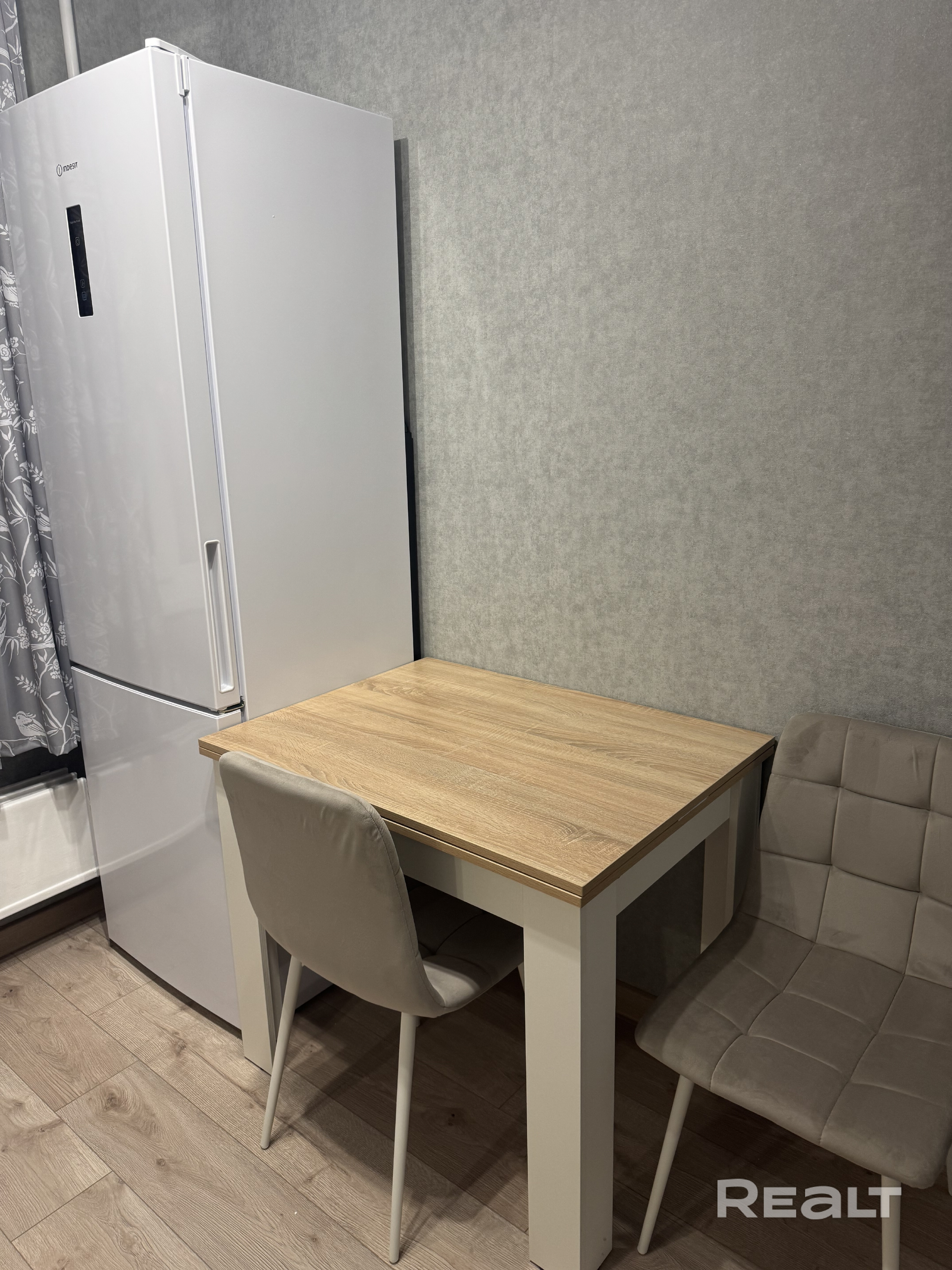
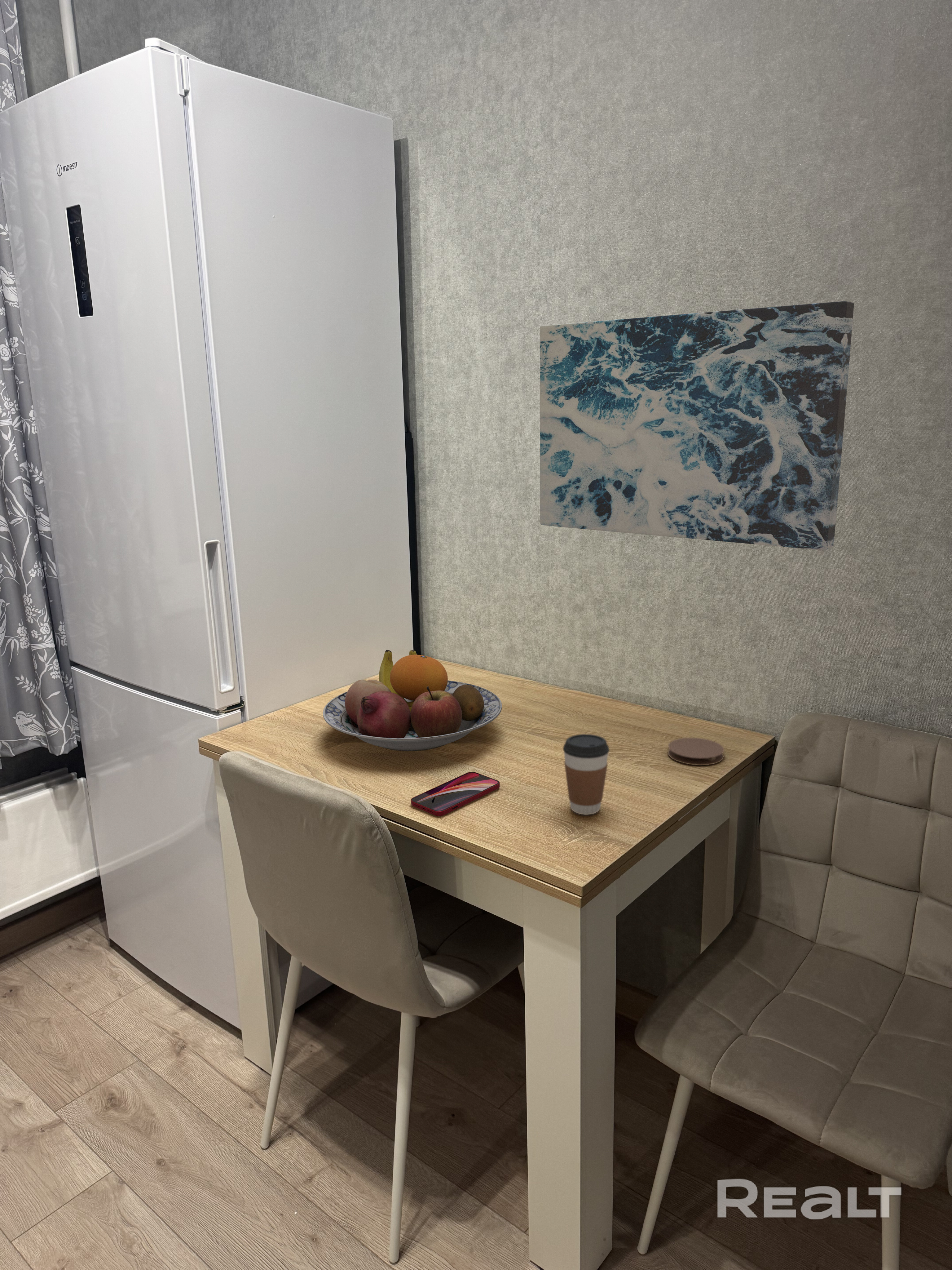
+ wall art (677, 429)
+ smartphone (456, 793)
+ coaster (696, 751)
+ fruit bowl (412, 699)
+ coffee cup (586, 774)
